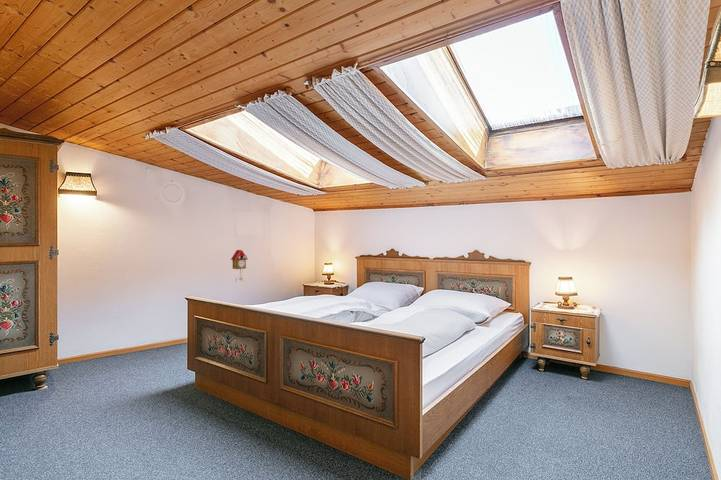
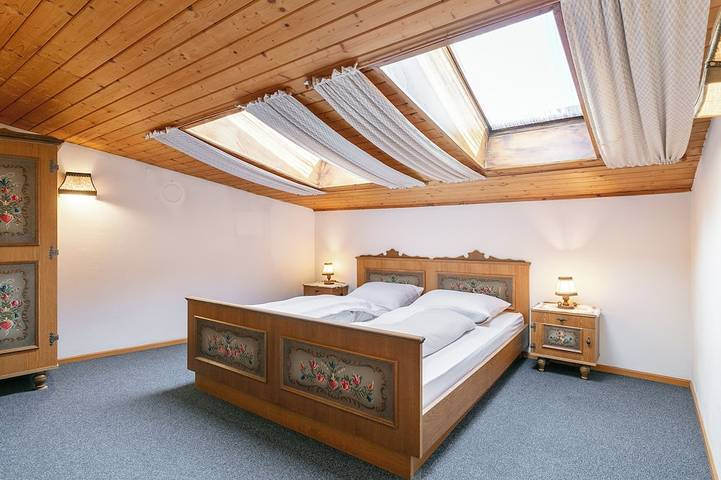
- cuckoo clock (241, 265)
